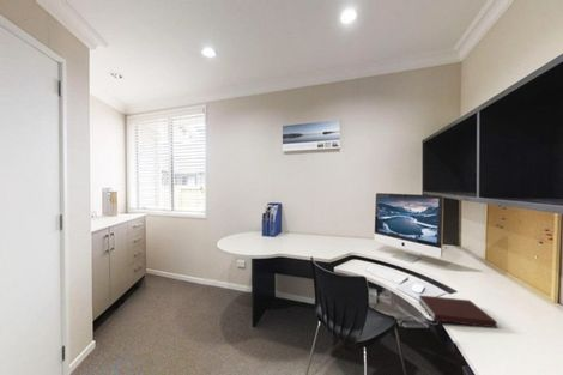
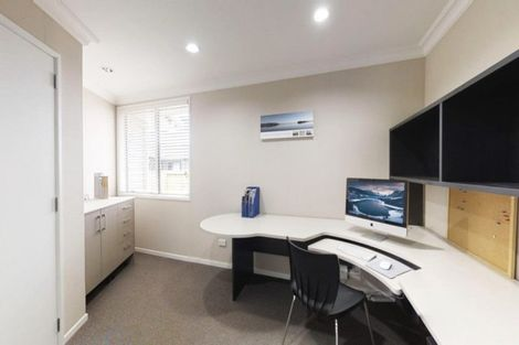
- notebook (453, 309)
